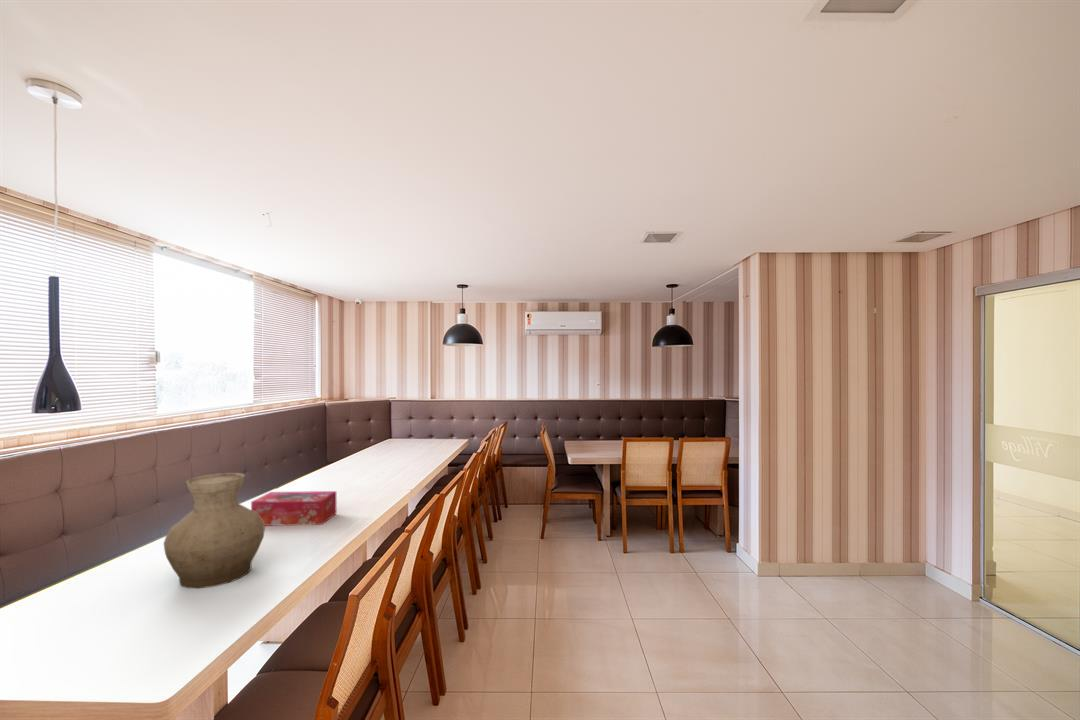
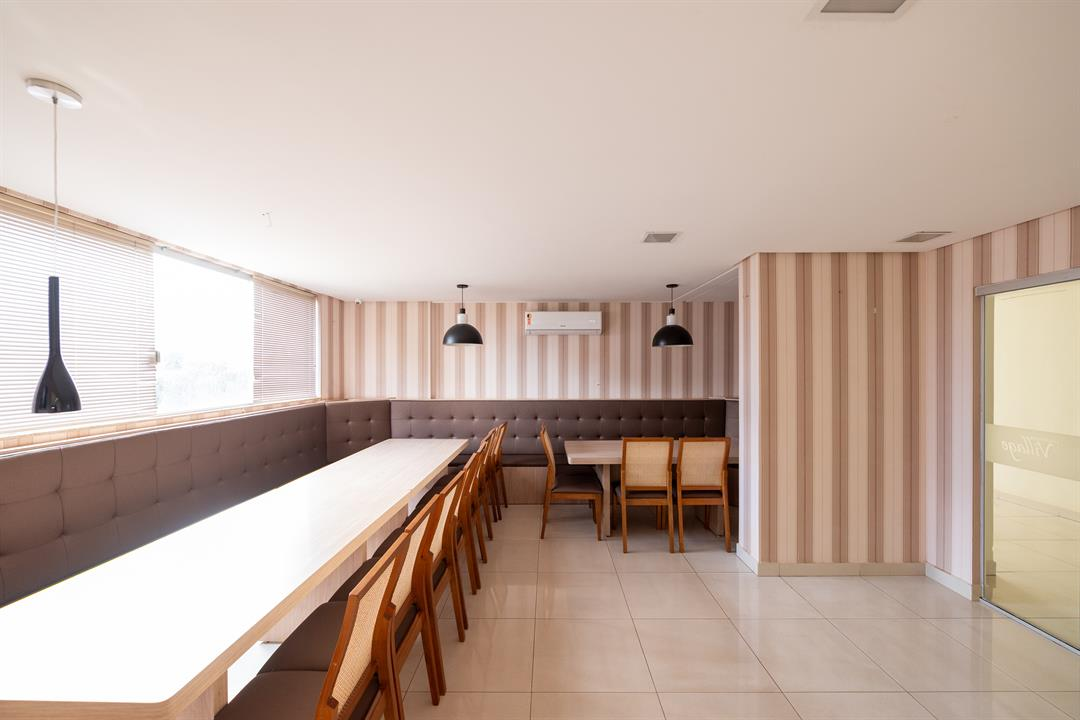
- tissue box (295, 507)
- vase (216, 526)
